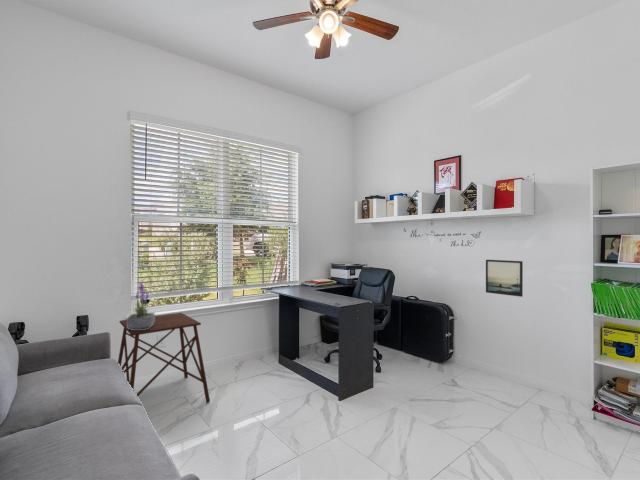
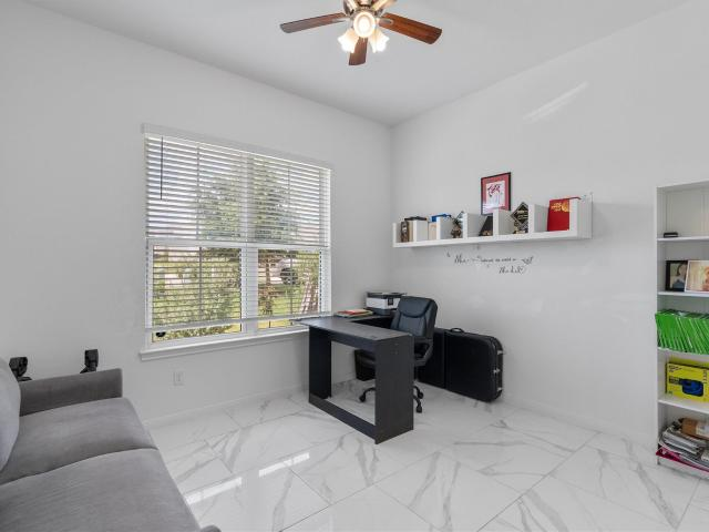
- side table (161, 359)
- potted plant (141, 303)
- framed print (503, 277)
